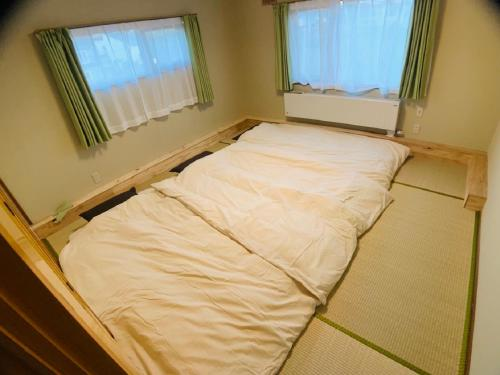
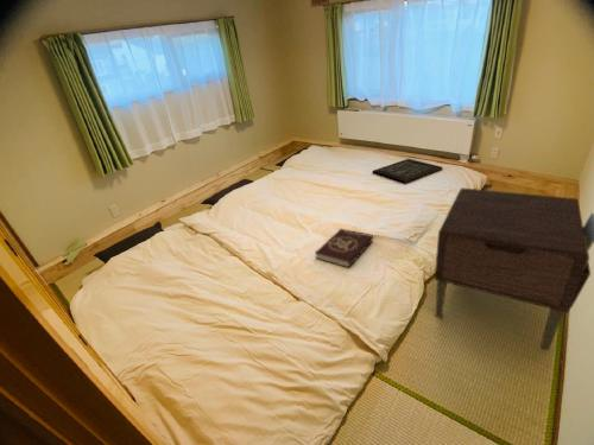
+ nightstand (505, 262)
+ tray (406, 170)
+ book (345, 246)
